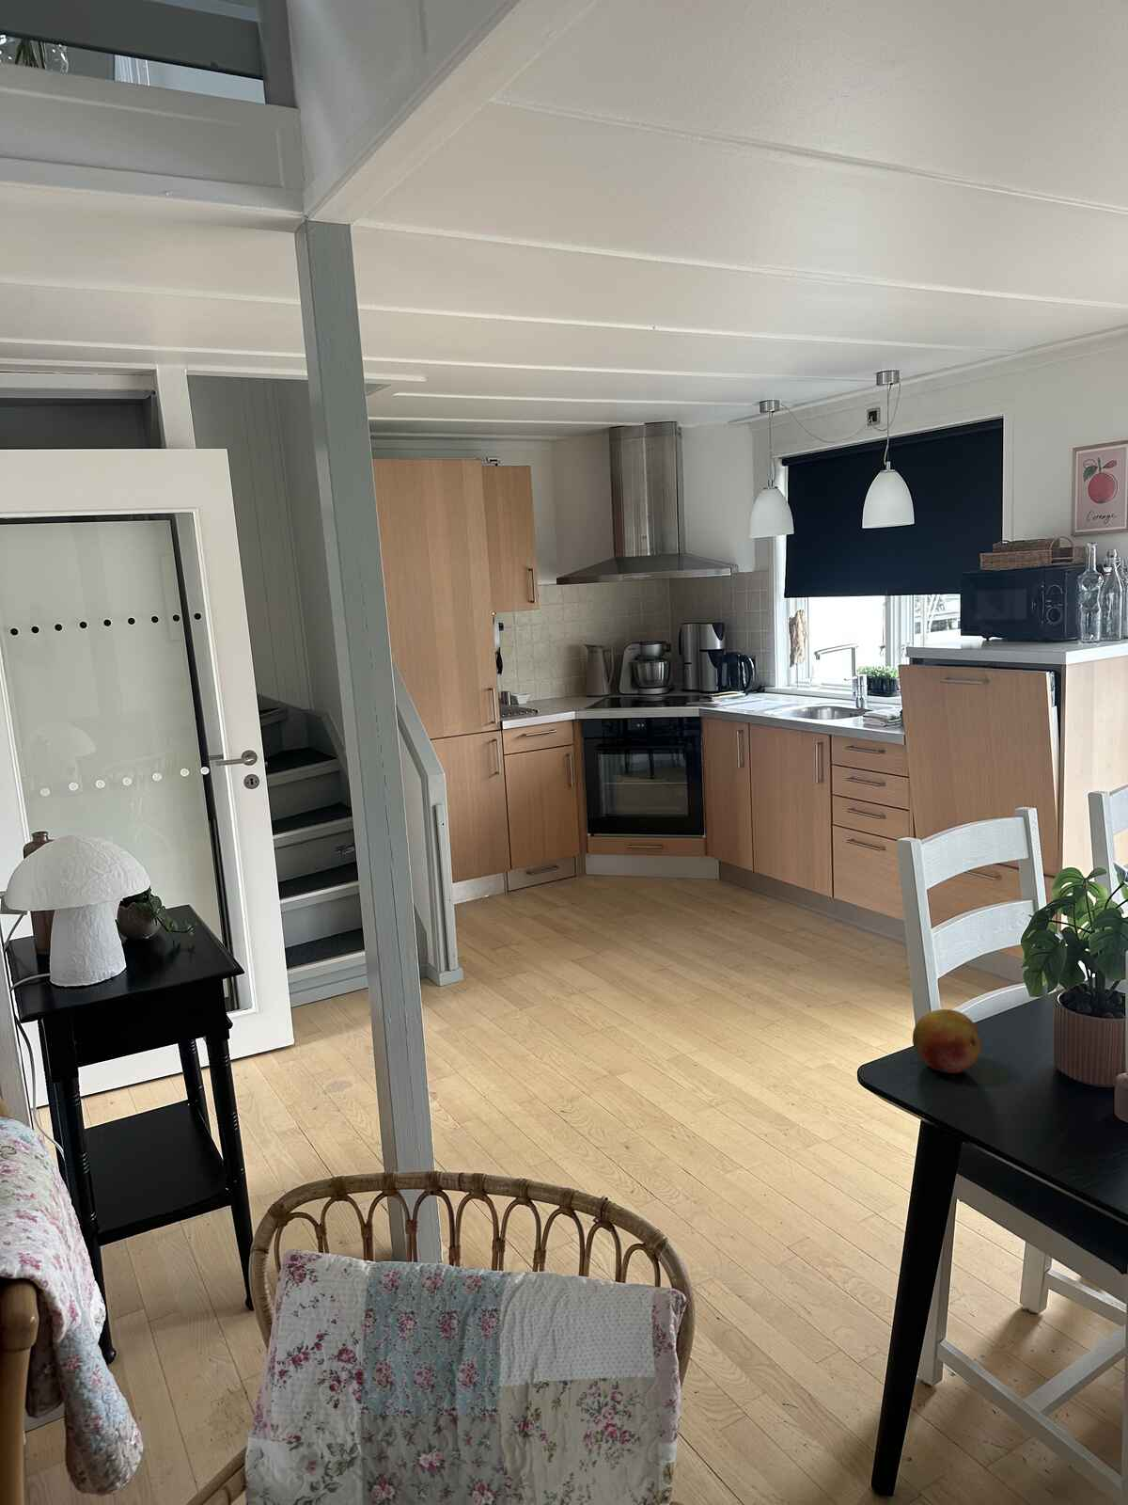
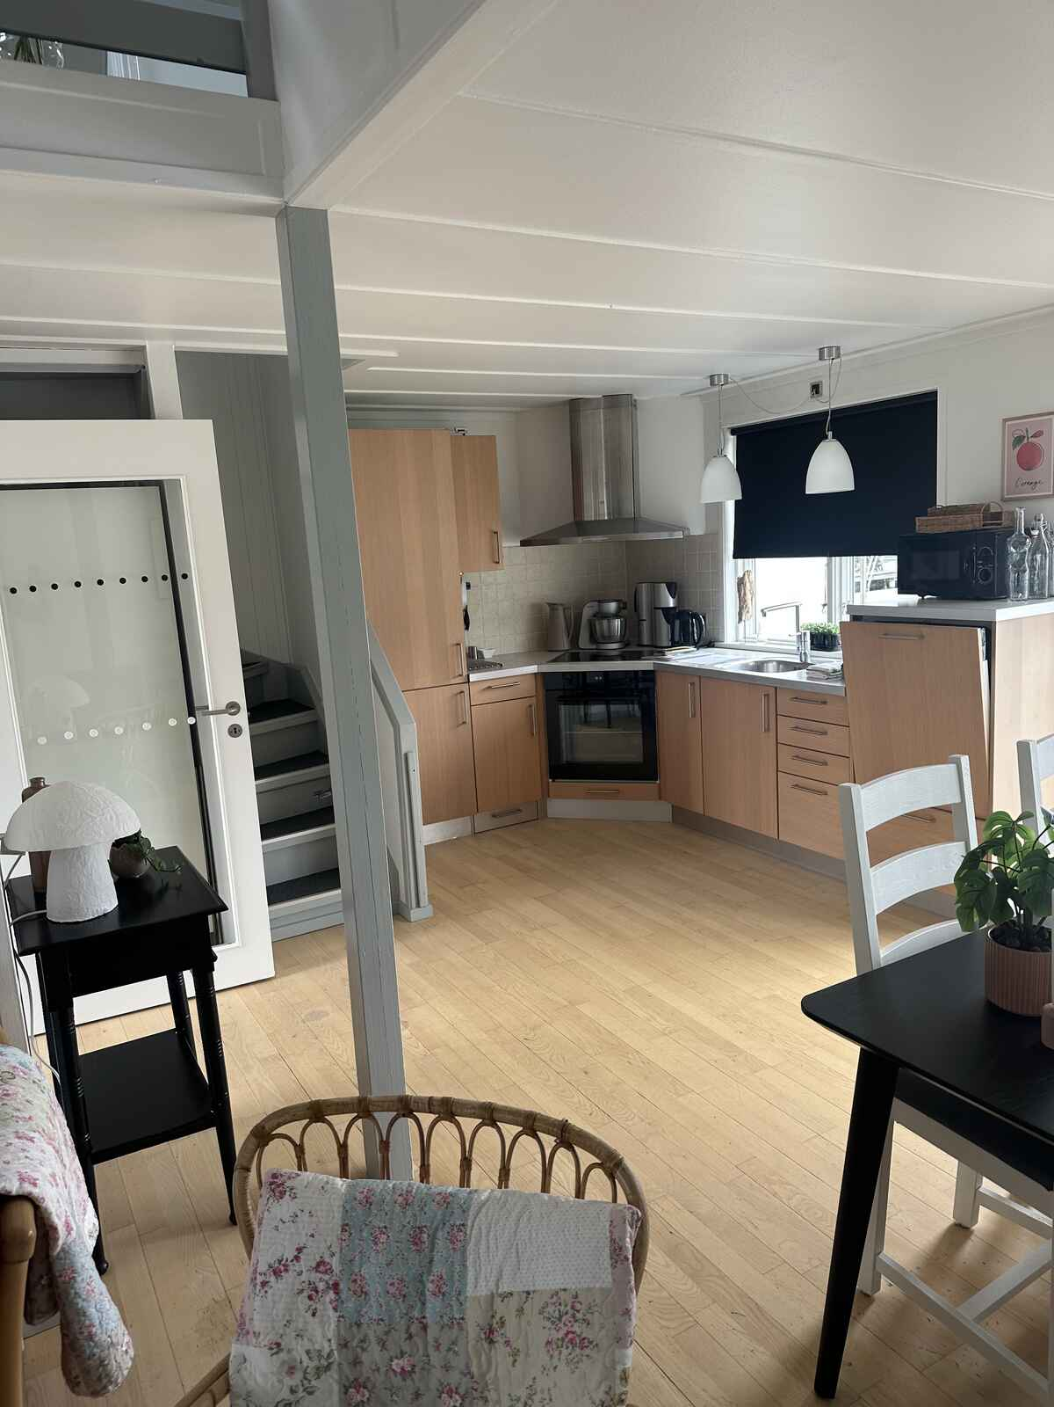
- fruit (947, 1038)
